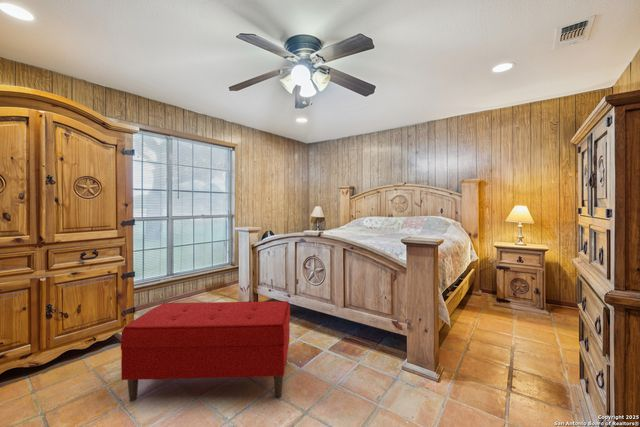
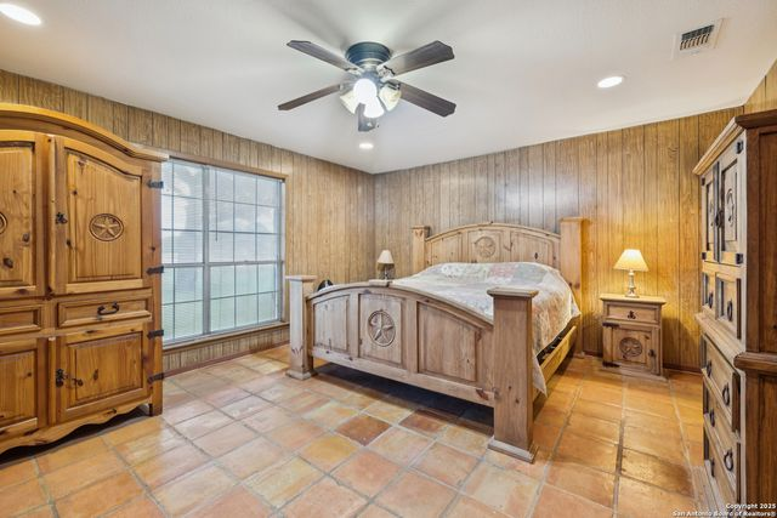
- bench (216, 345)
